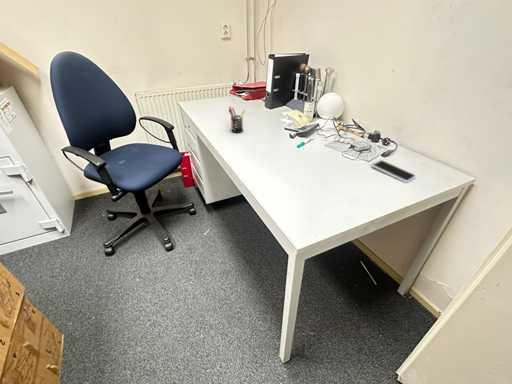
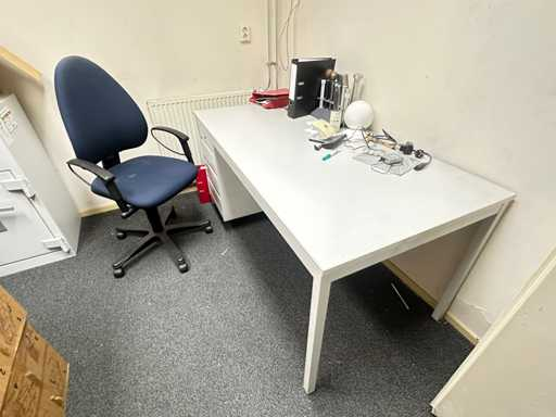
- pen holder (235, 119)
- smartphone (393, 170)
